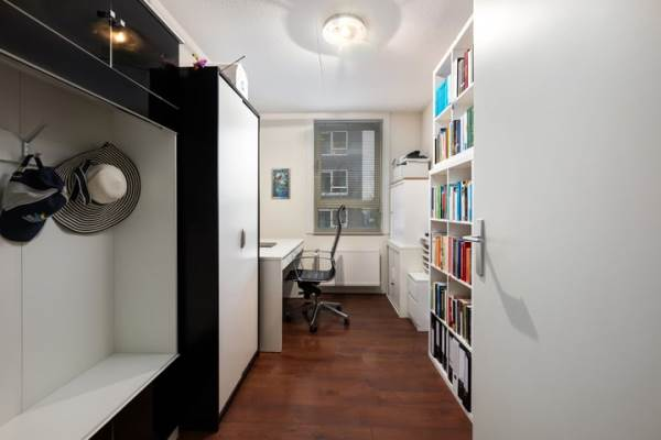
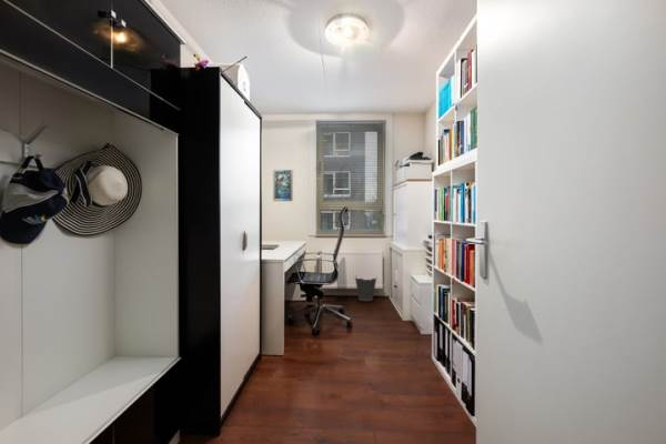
+ wastebasket (365, 287)
